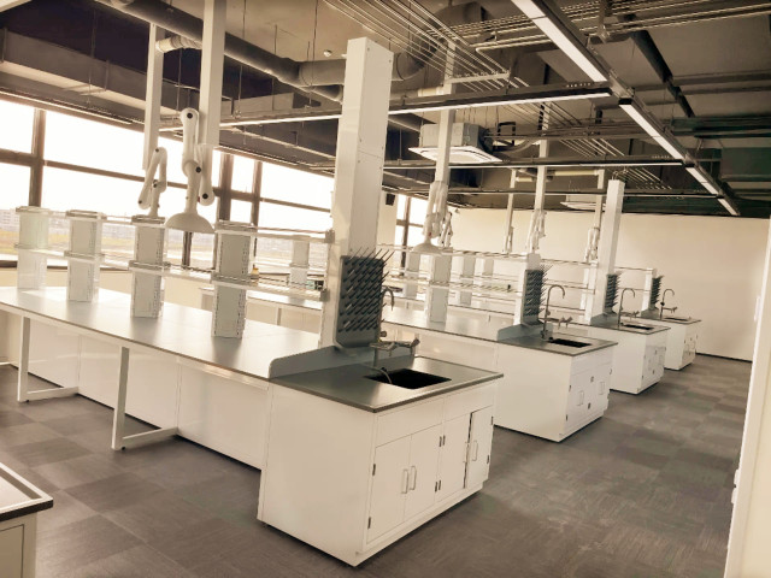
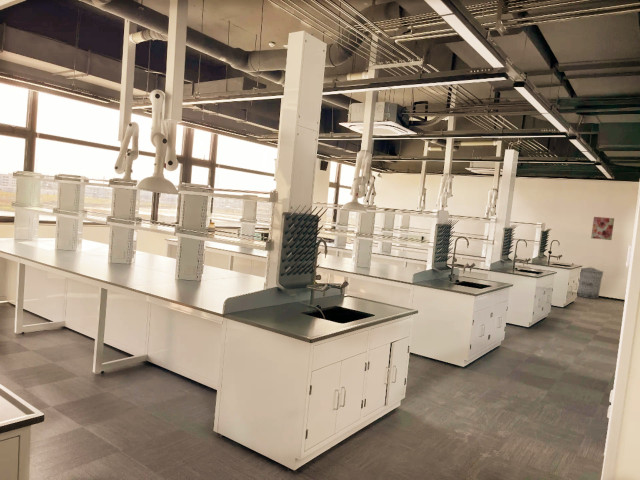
+ wall art (602, 228)
+ trash can (589, 281)
